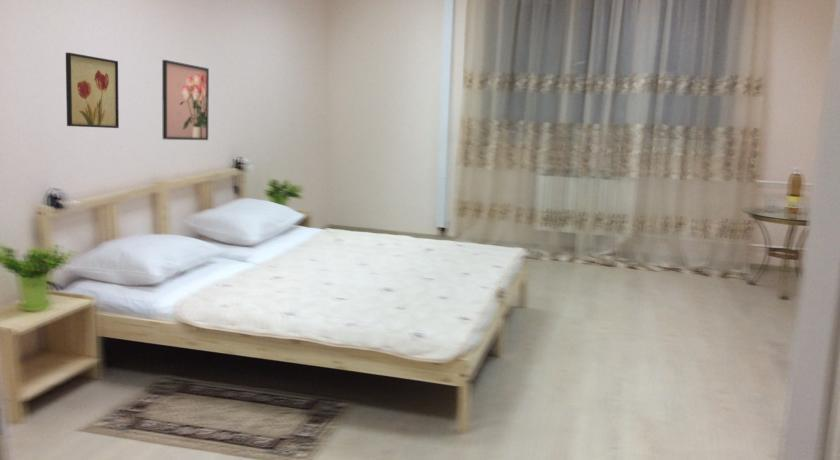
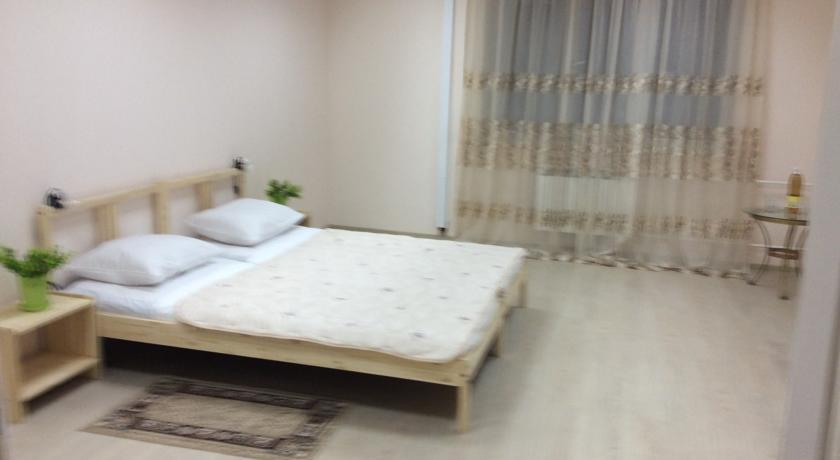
- wall art (92, 92)
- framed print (186, 102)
